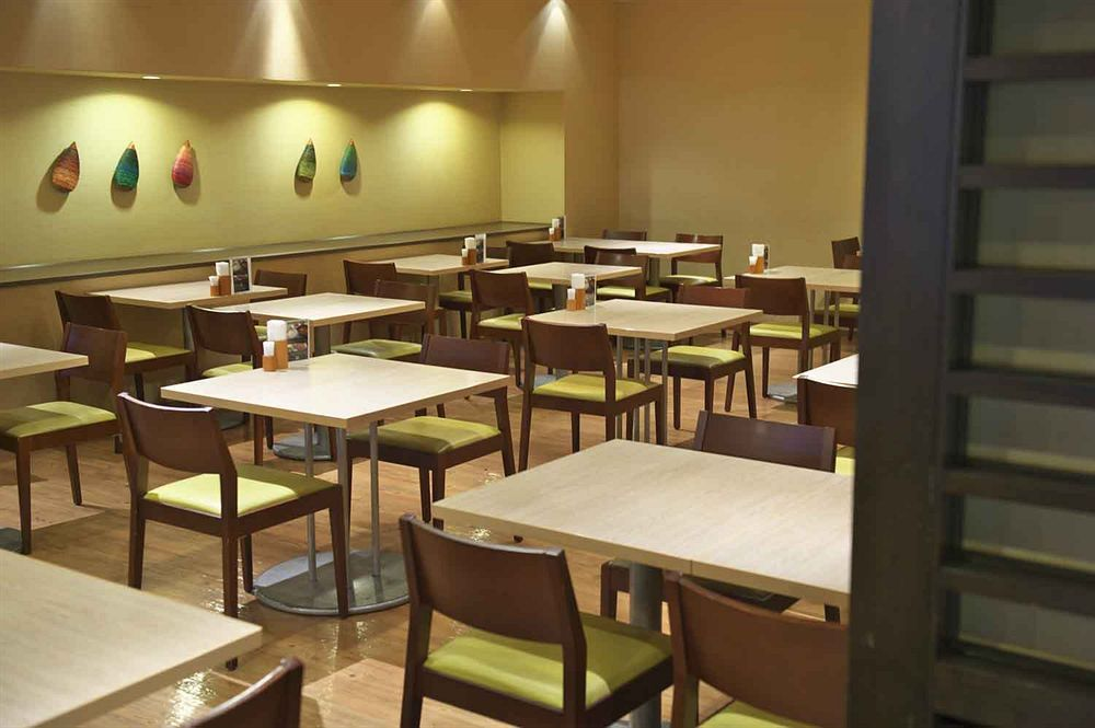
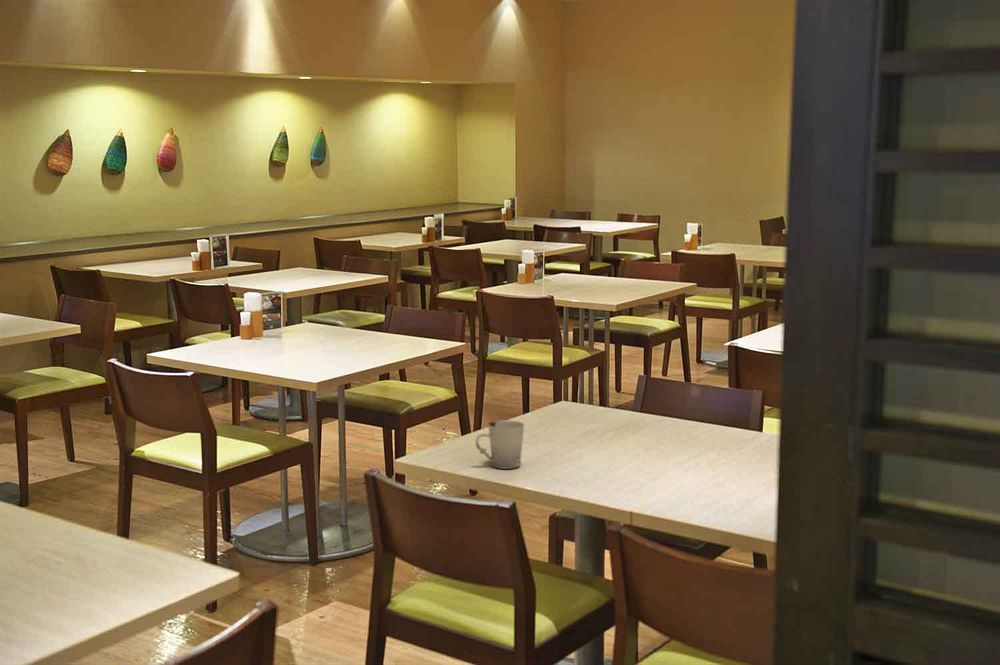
+ cup (499, 445)
